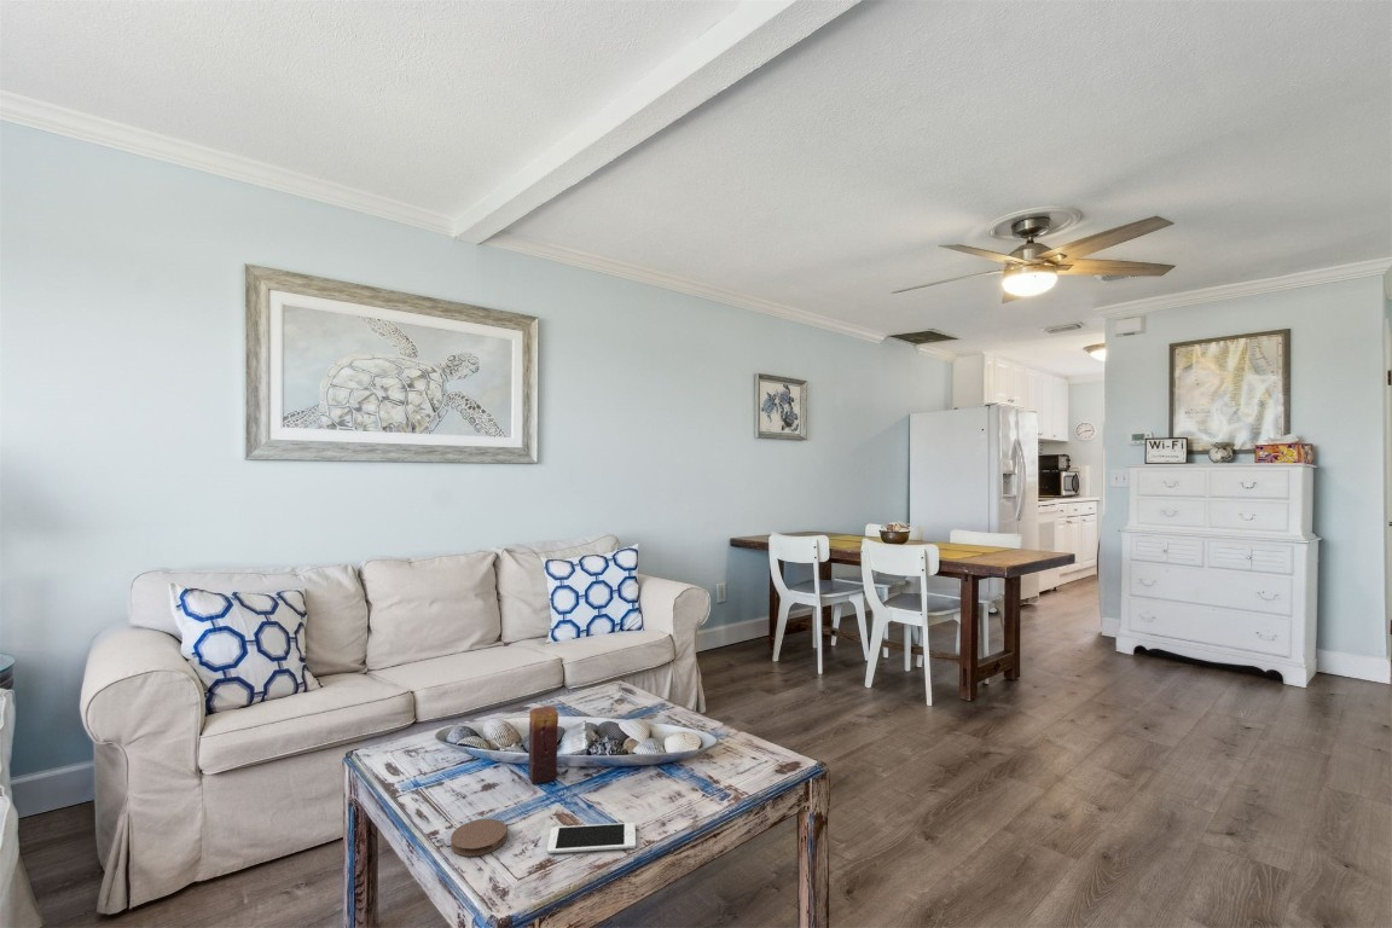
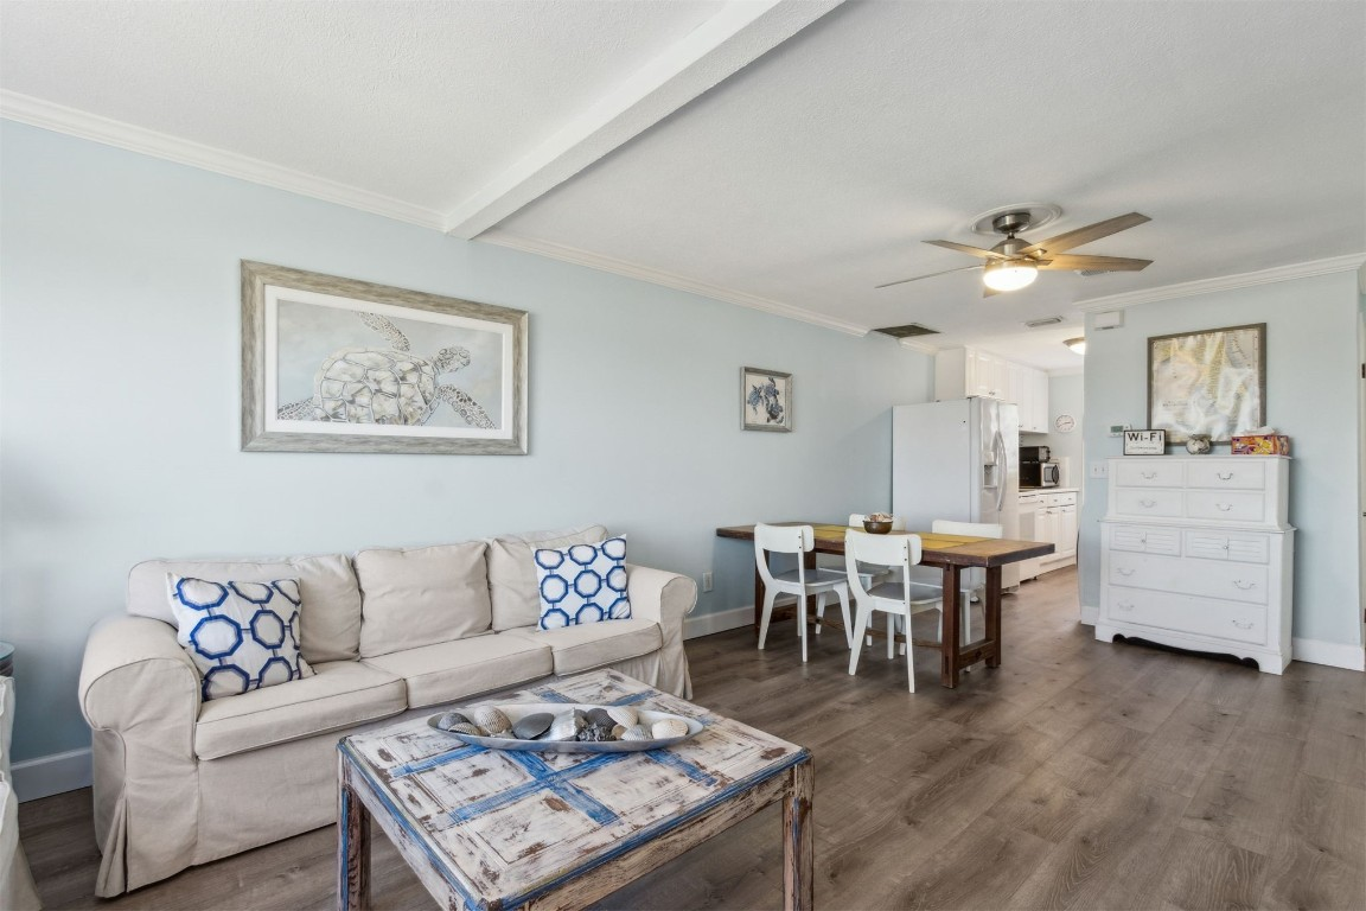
- cell phone (592, 837)
- candle (543, 743)
- coaster (478, 836)
